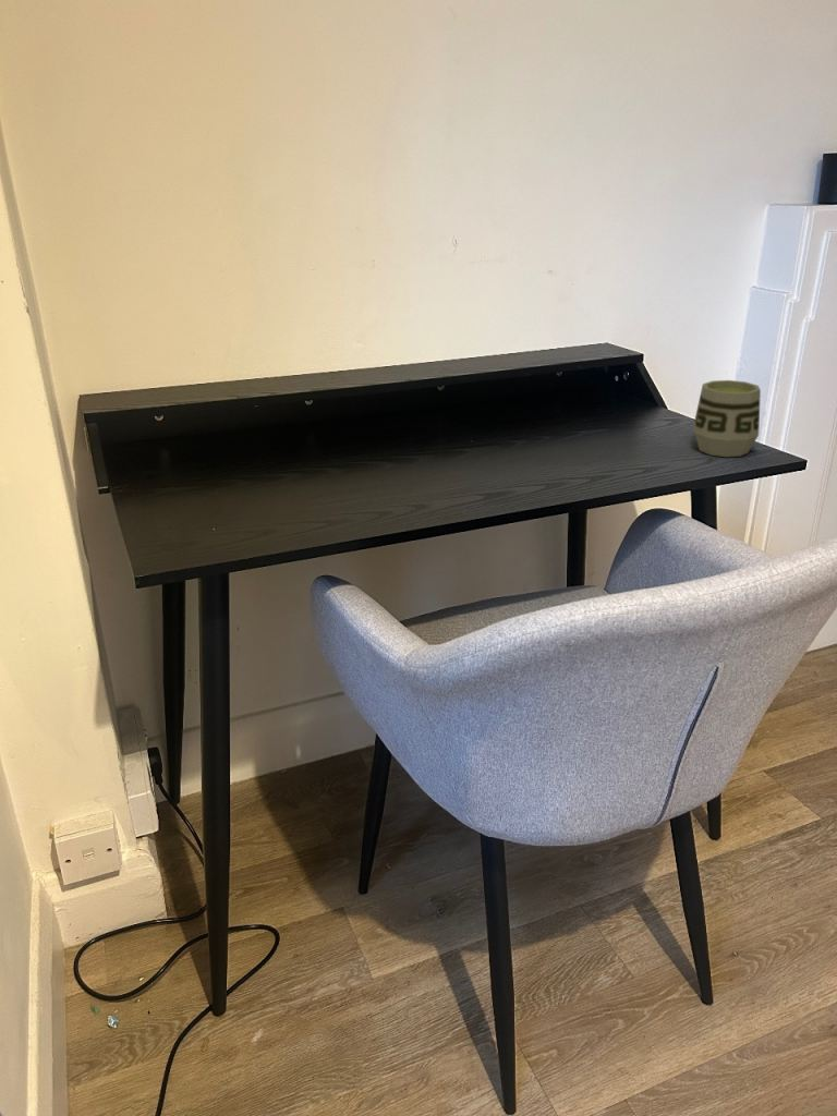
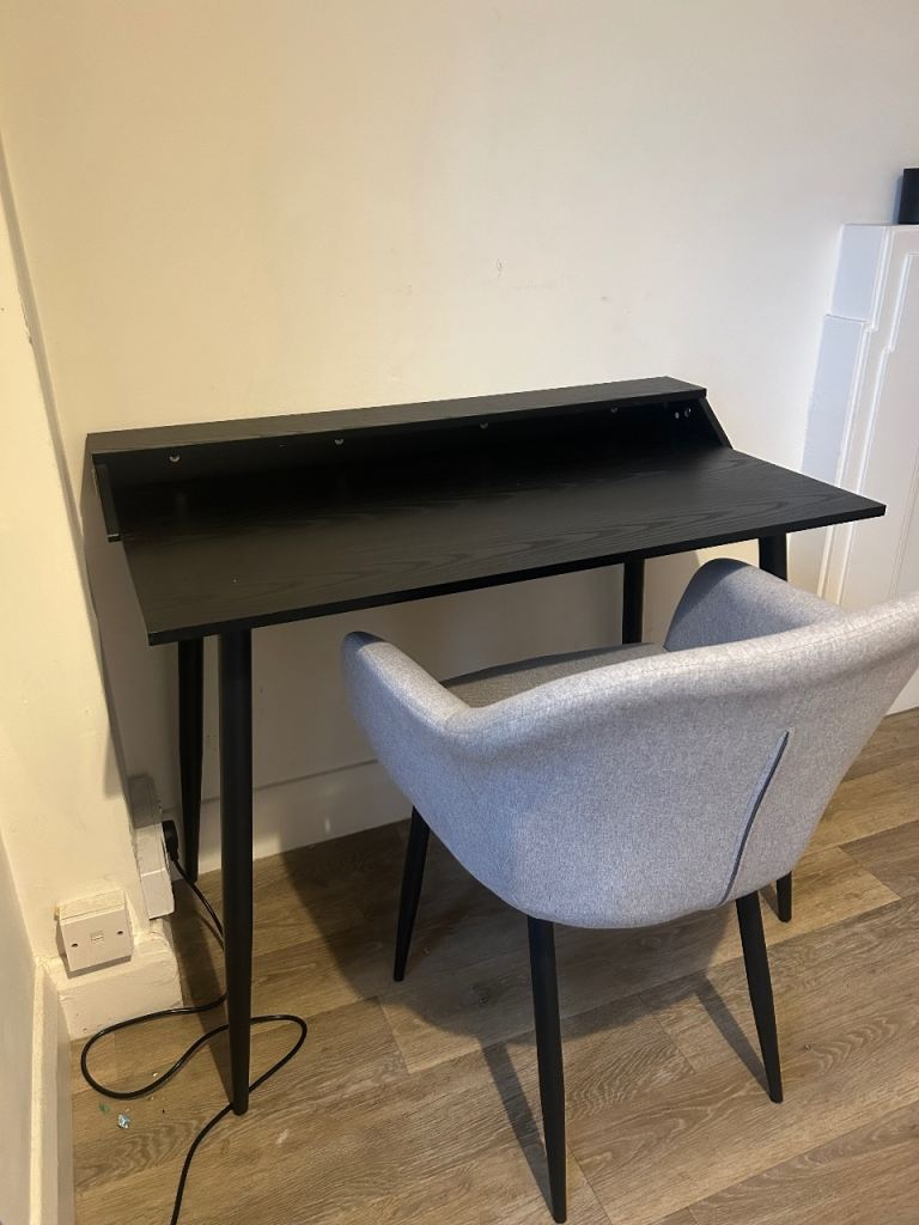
- cup (727, 418)
